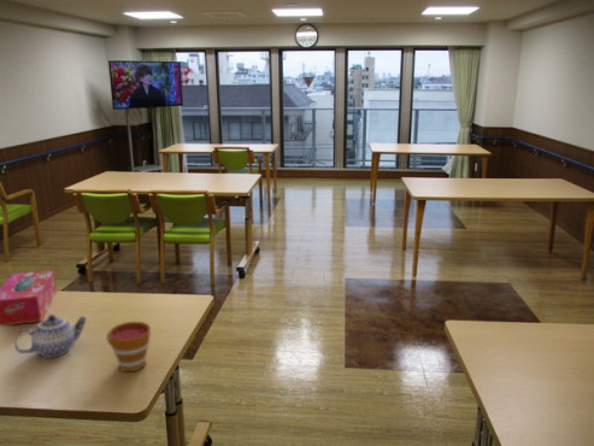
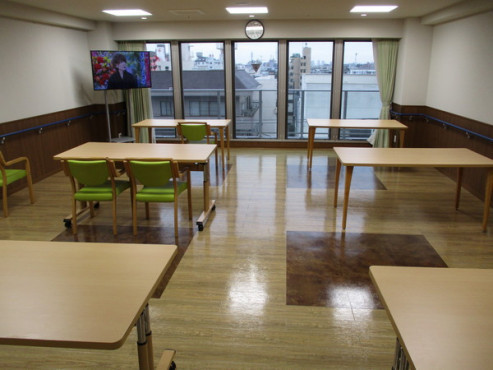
- tissue box (25, 295)
- teapot (52, 333)
- cup (128, 347)
